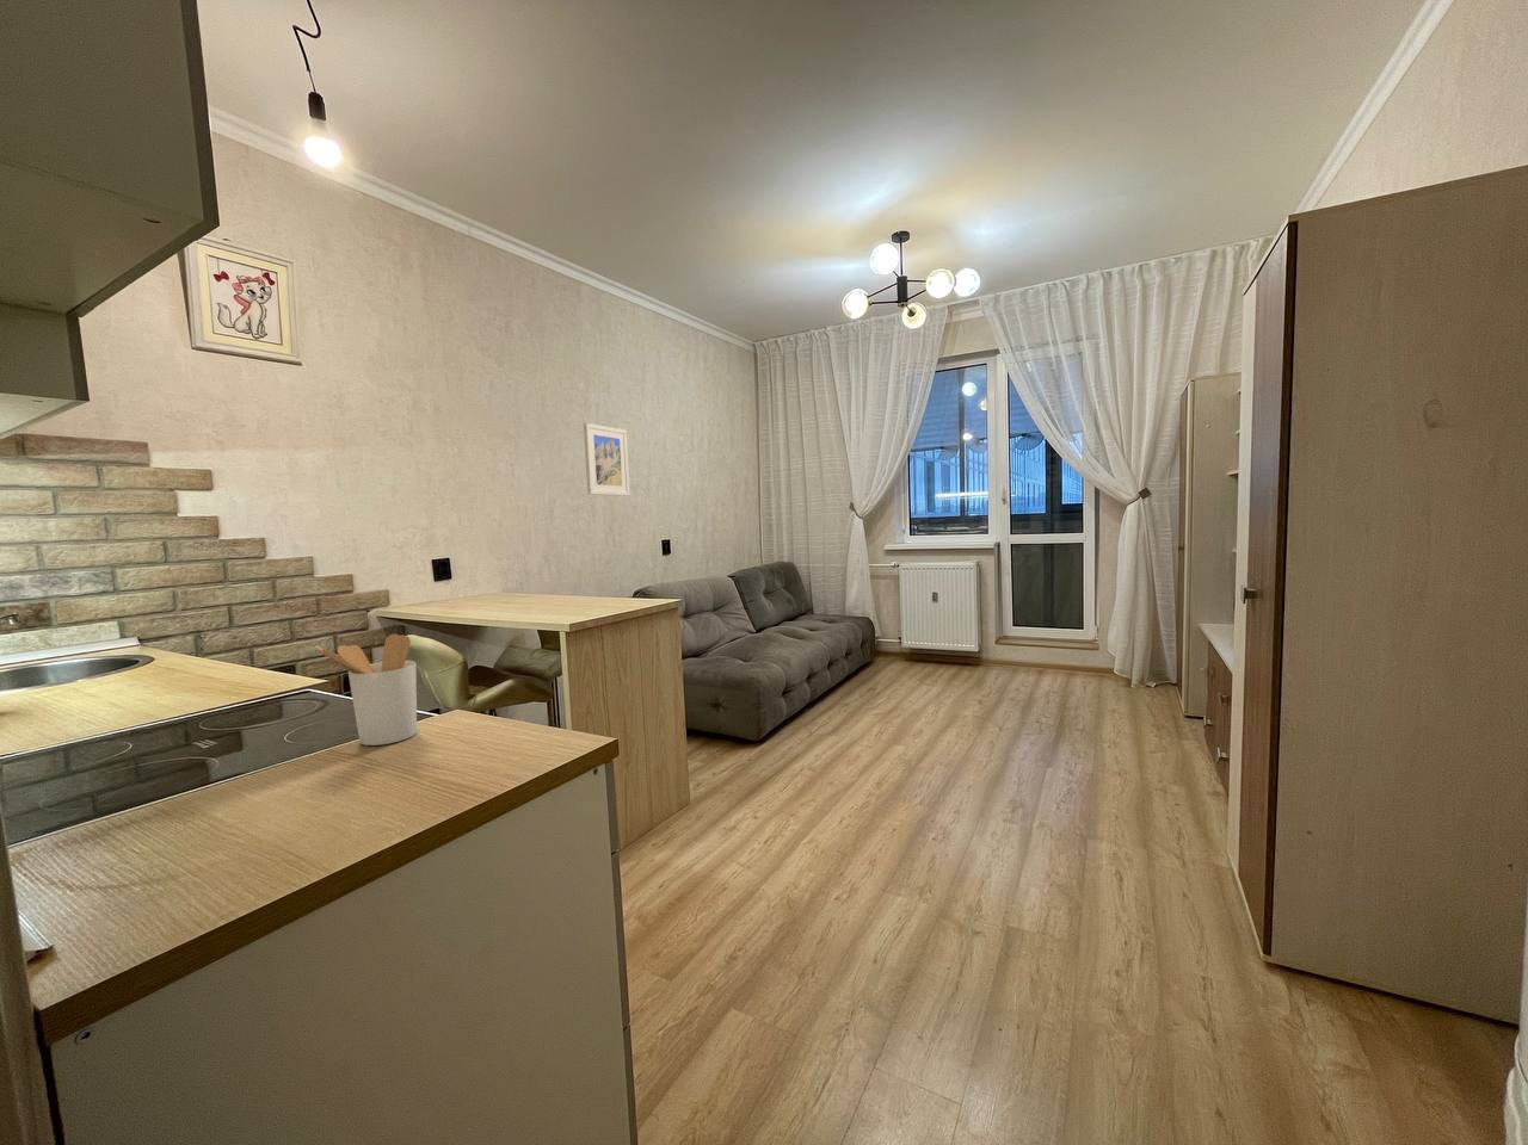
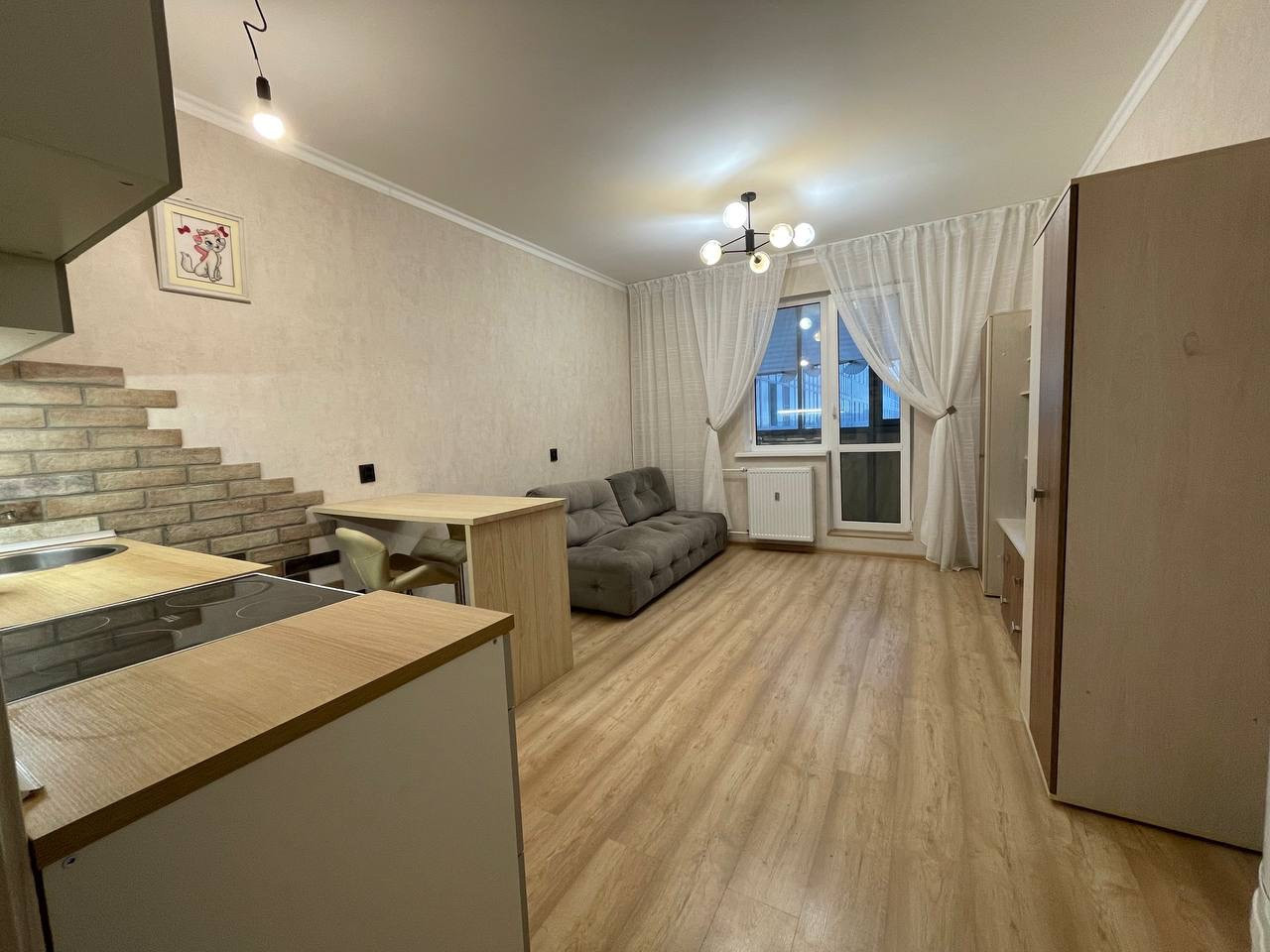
- utensil holder (368, 688)
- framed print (608, 461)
